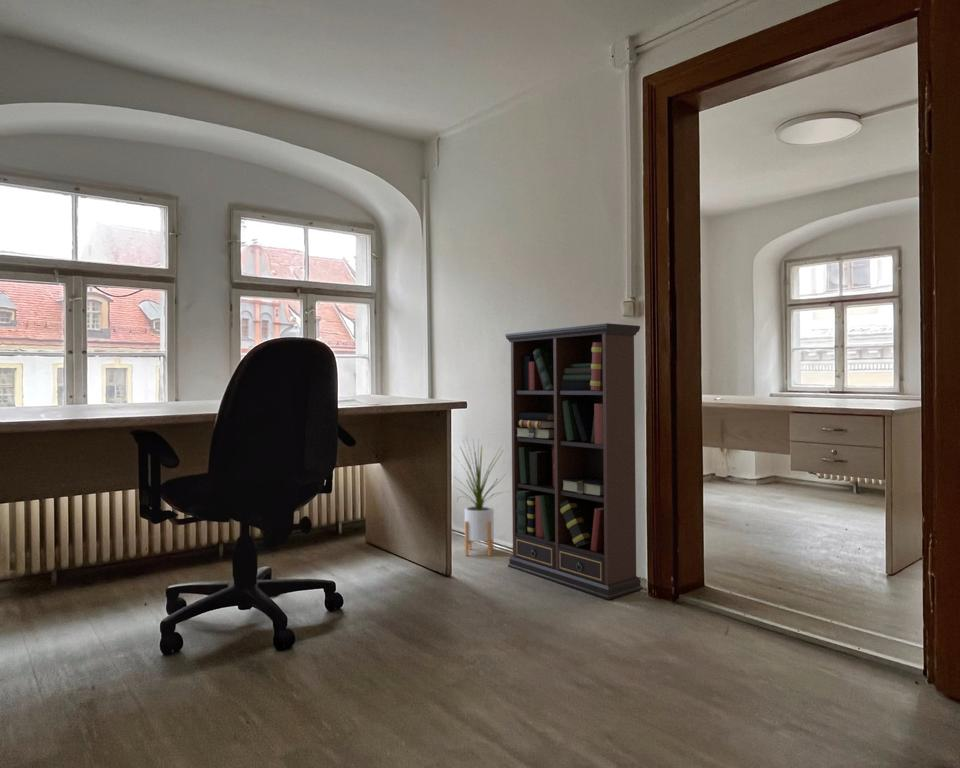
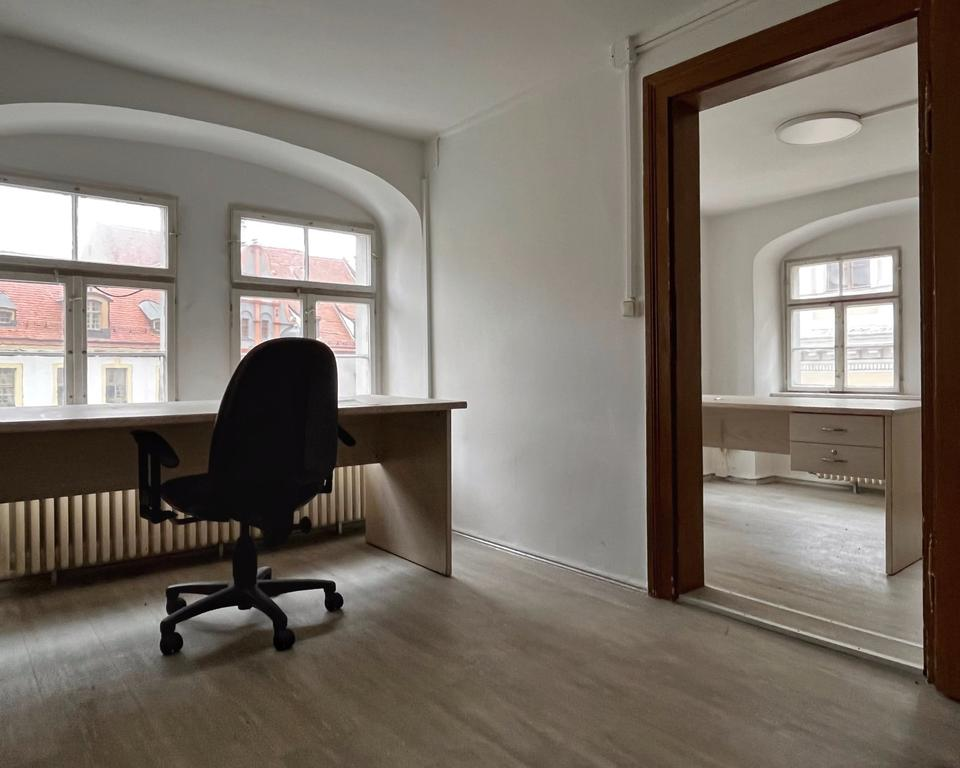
- bookcase (569, 453)
- house plant (480, 494)
